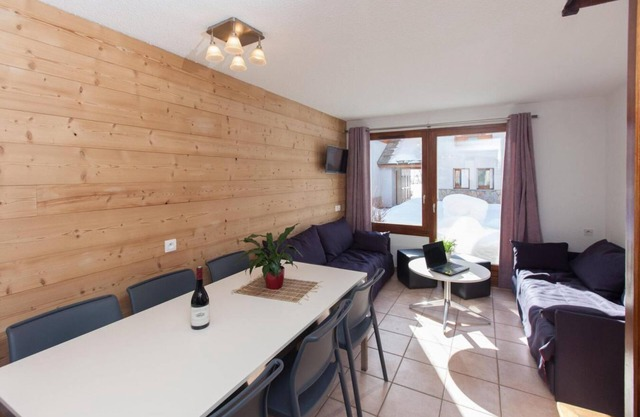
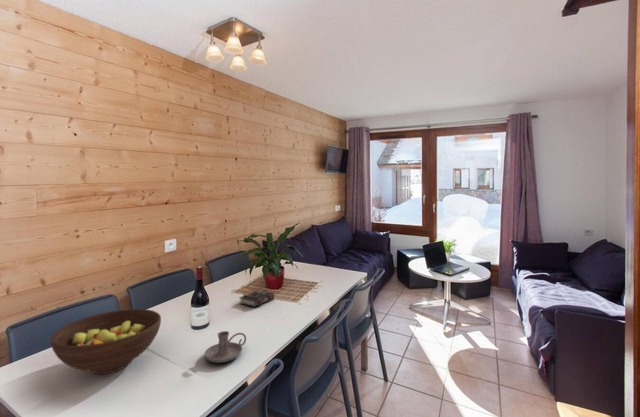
+ book (257, 297)
+ candle holder (227, 343)
+ fruit bowl (110, 345)
